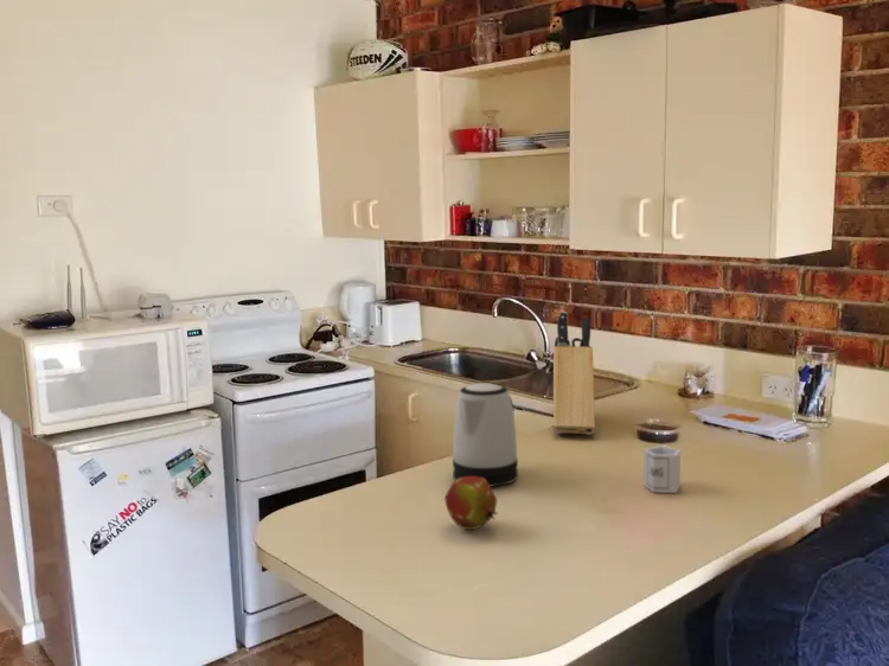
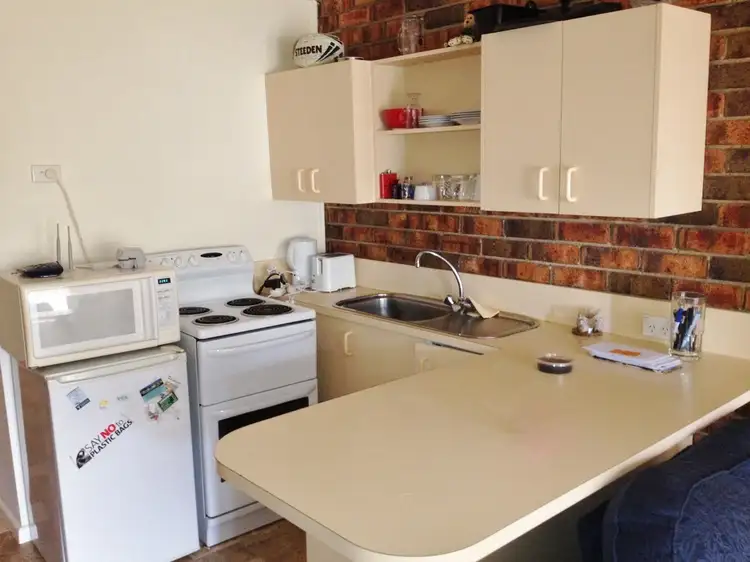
- cup (664, 468)
- fruit (474, 504)
- kettle (488, 429)
- knife block (573, 369)
